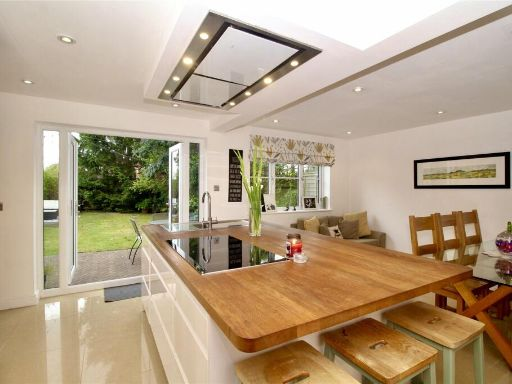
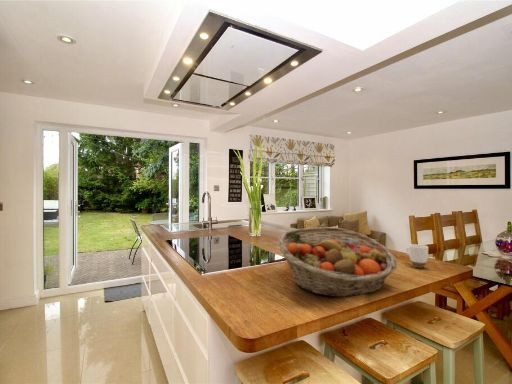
+ mug (415, 255)
+ fruit basket (335, 257)
